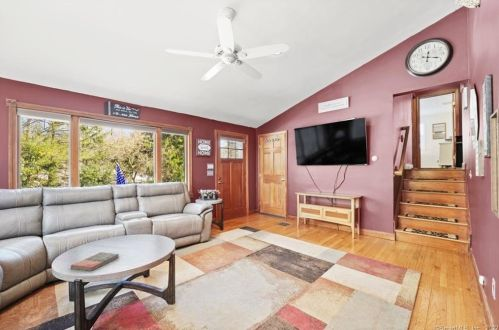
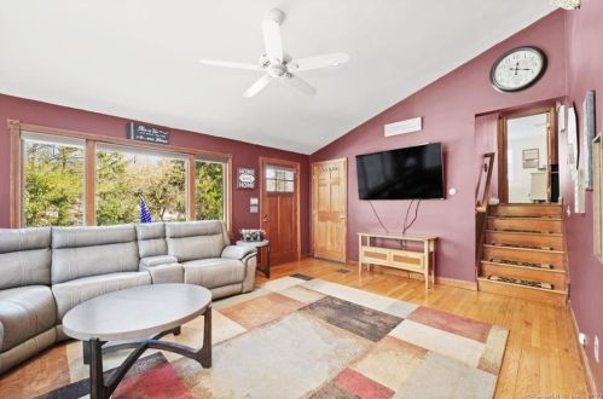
- book (96, 260)
